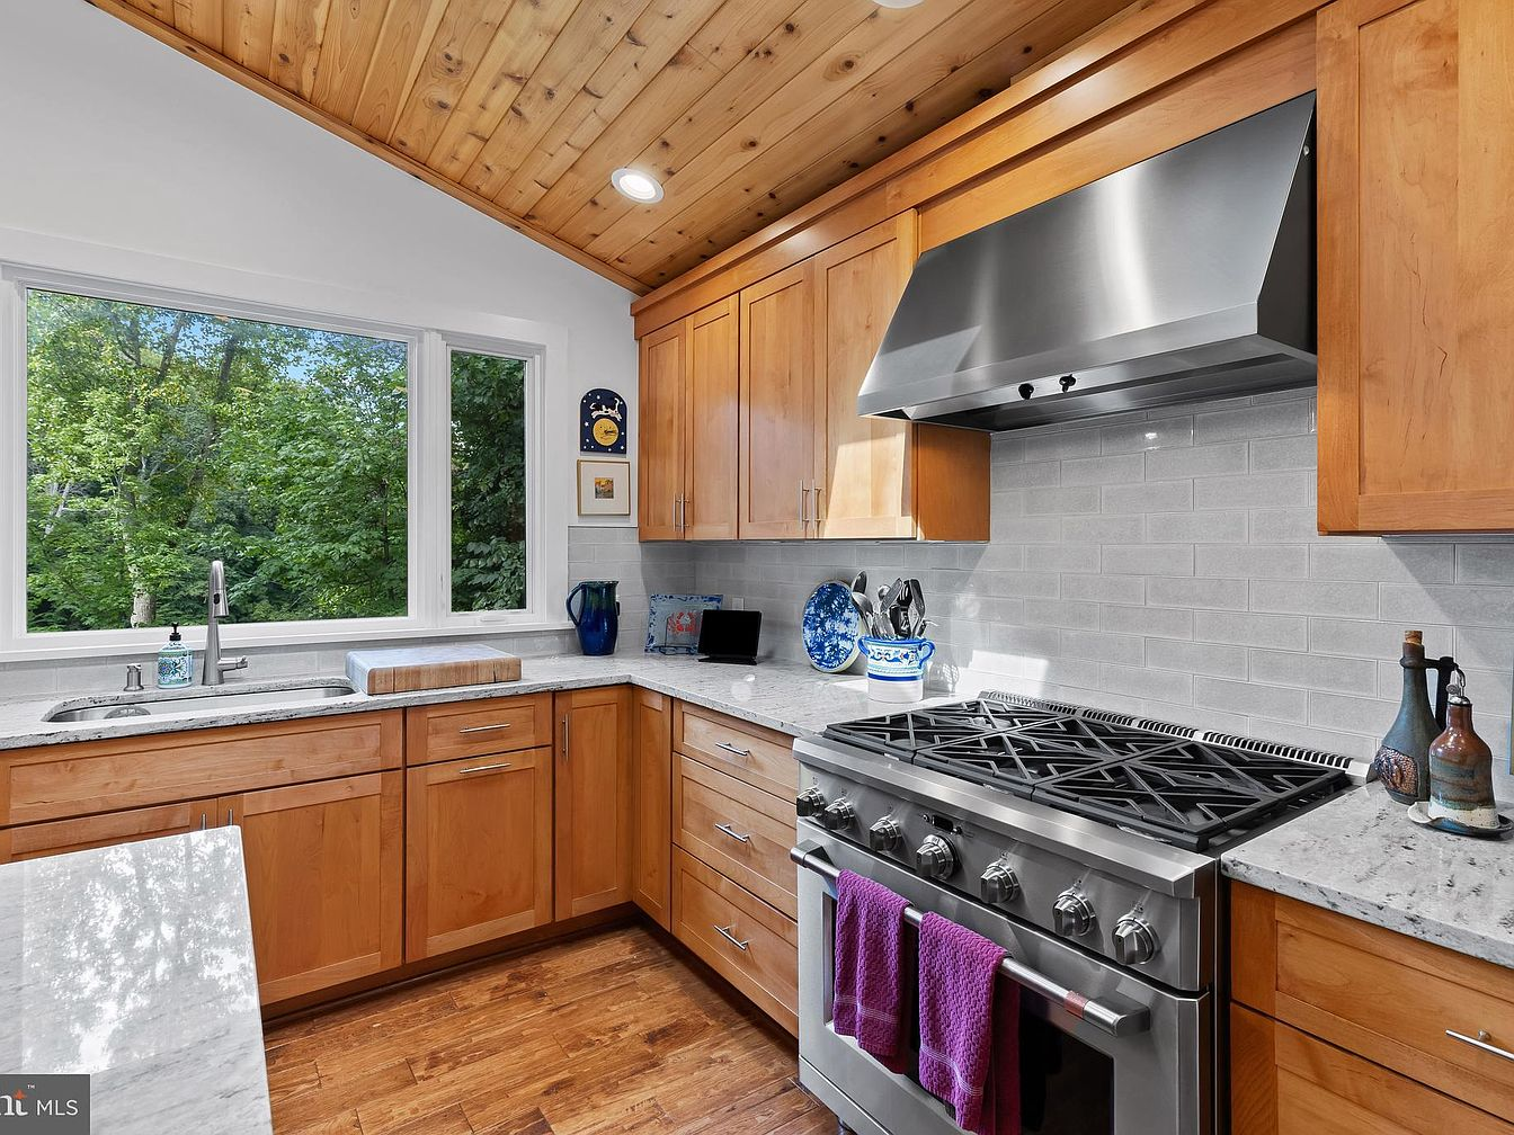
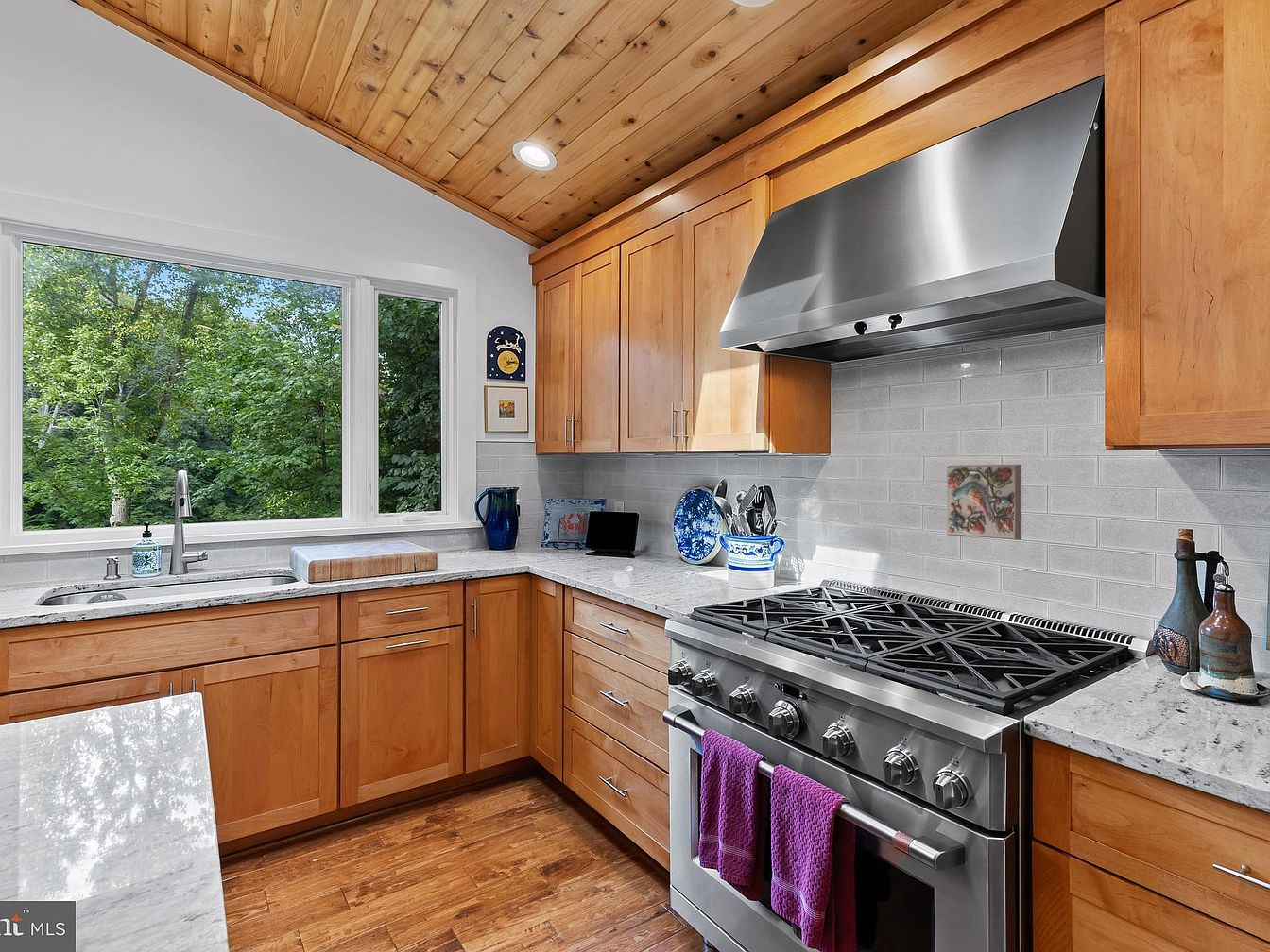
+ decorative tile (981, 501)
